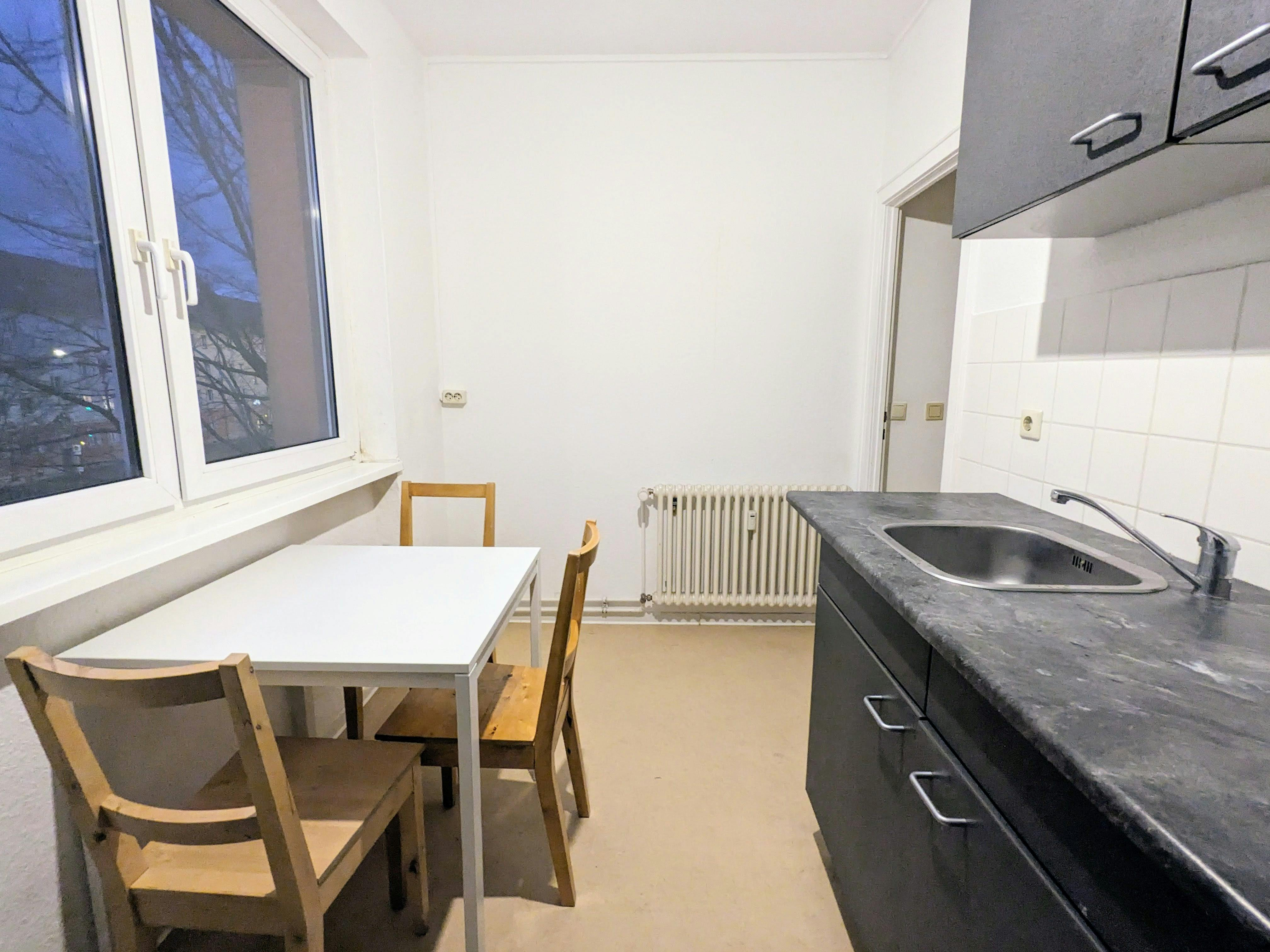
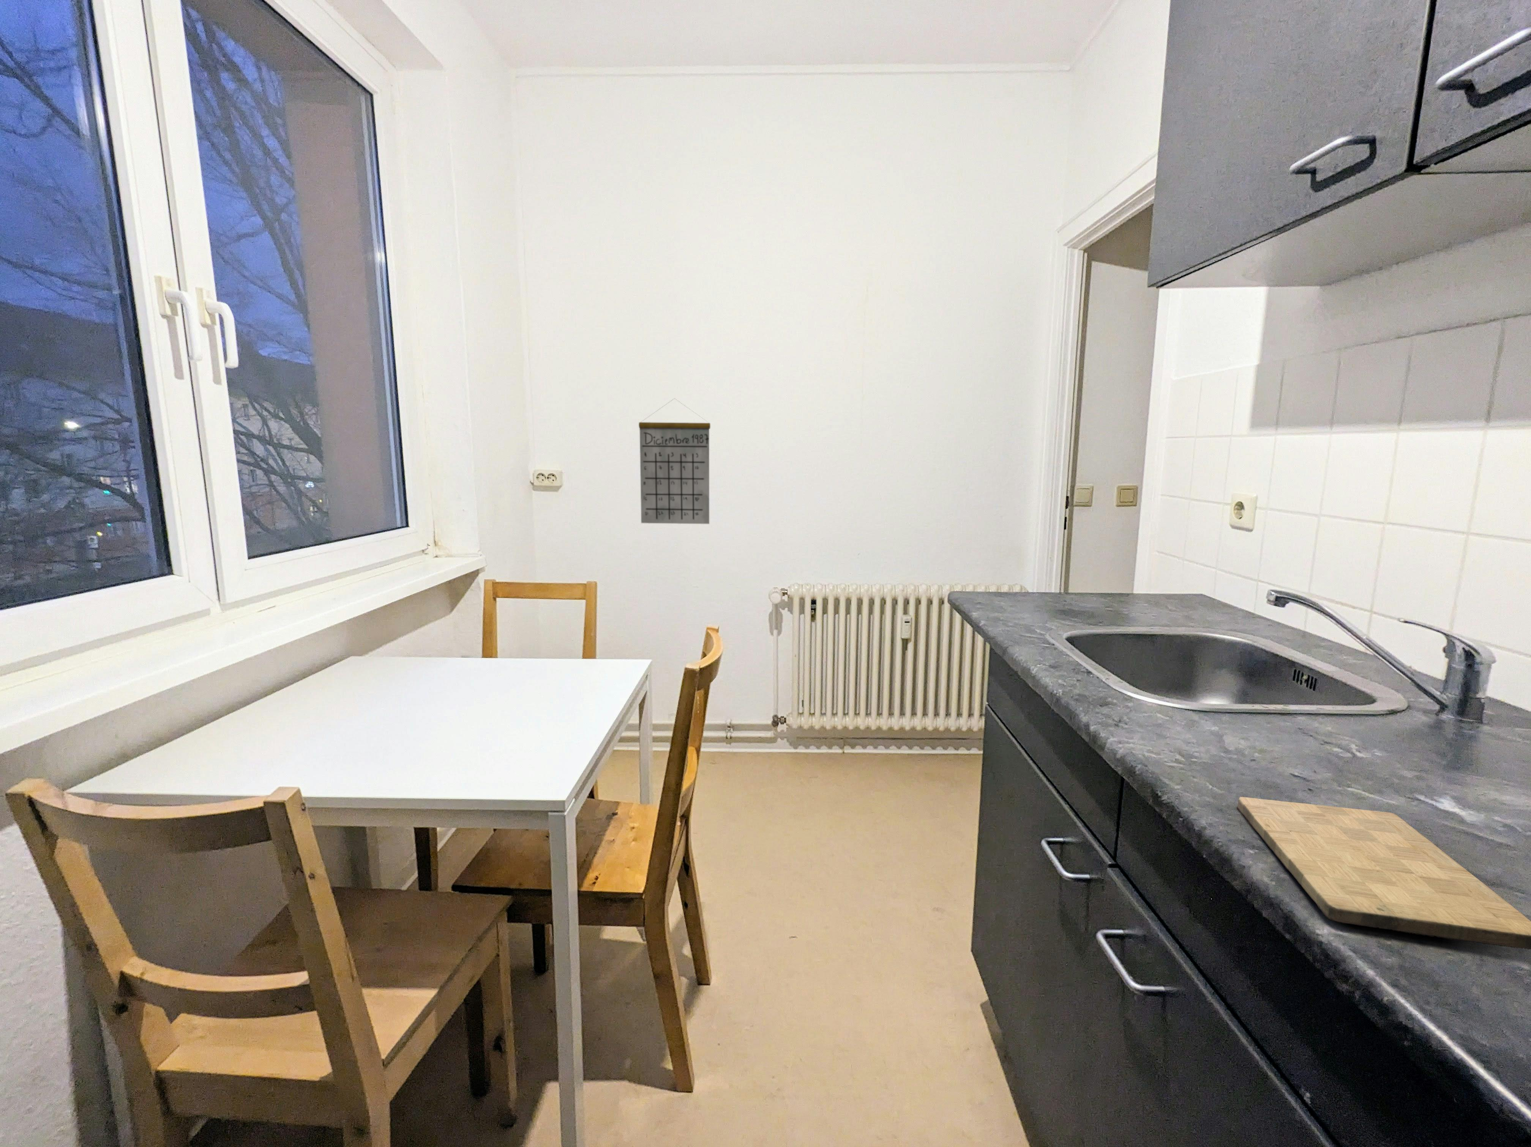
+ cutting board (1367, 860)
+ calendar (675, 461)
